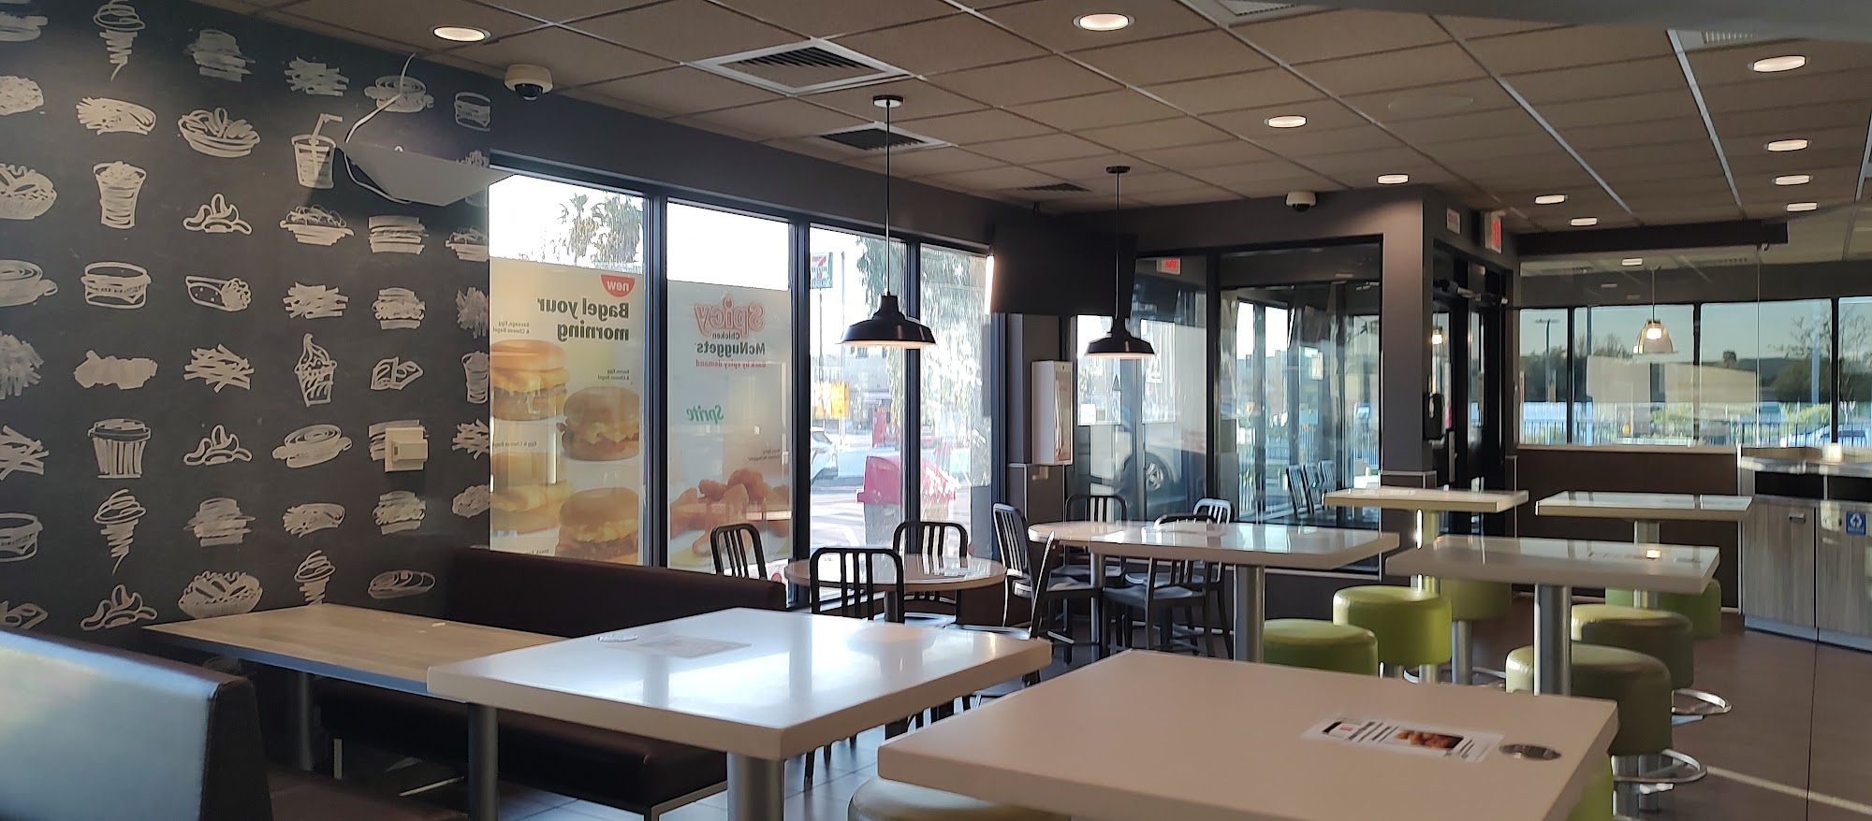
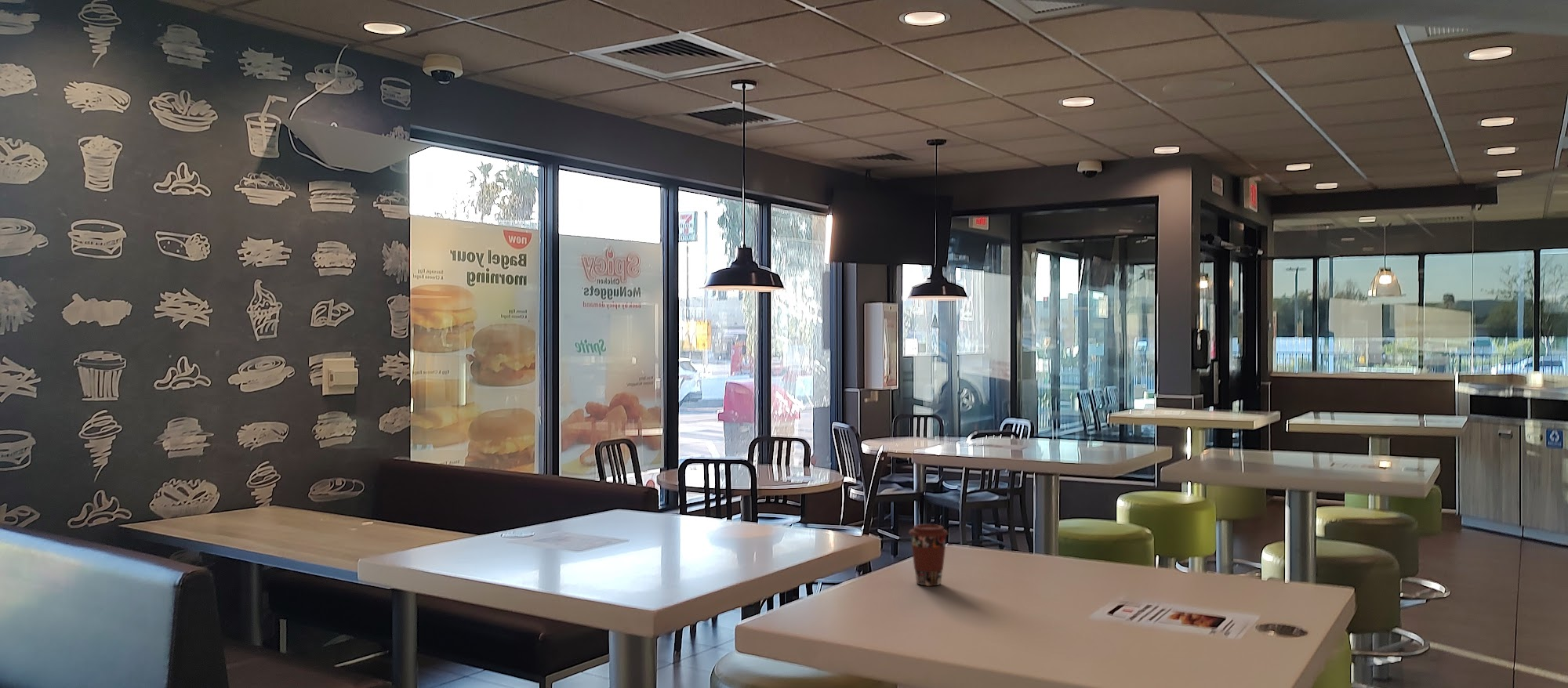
+ coffee cup (928, 555)
